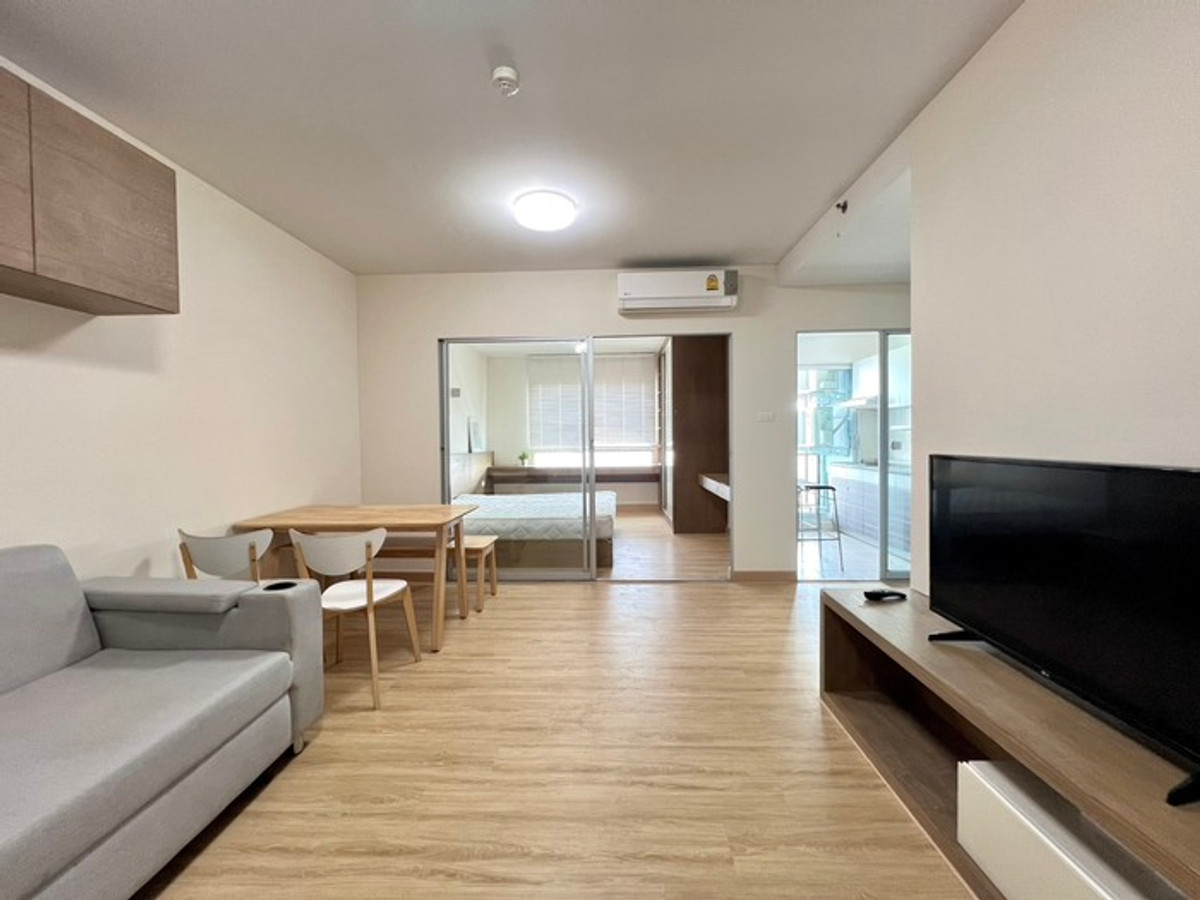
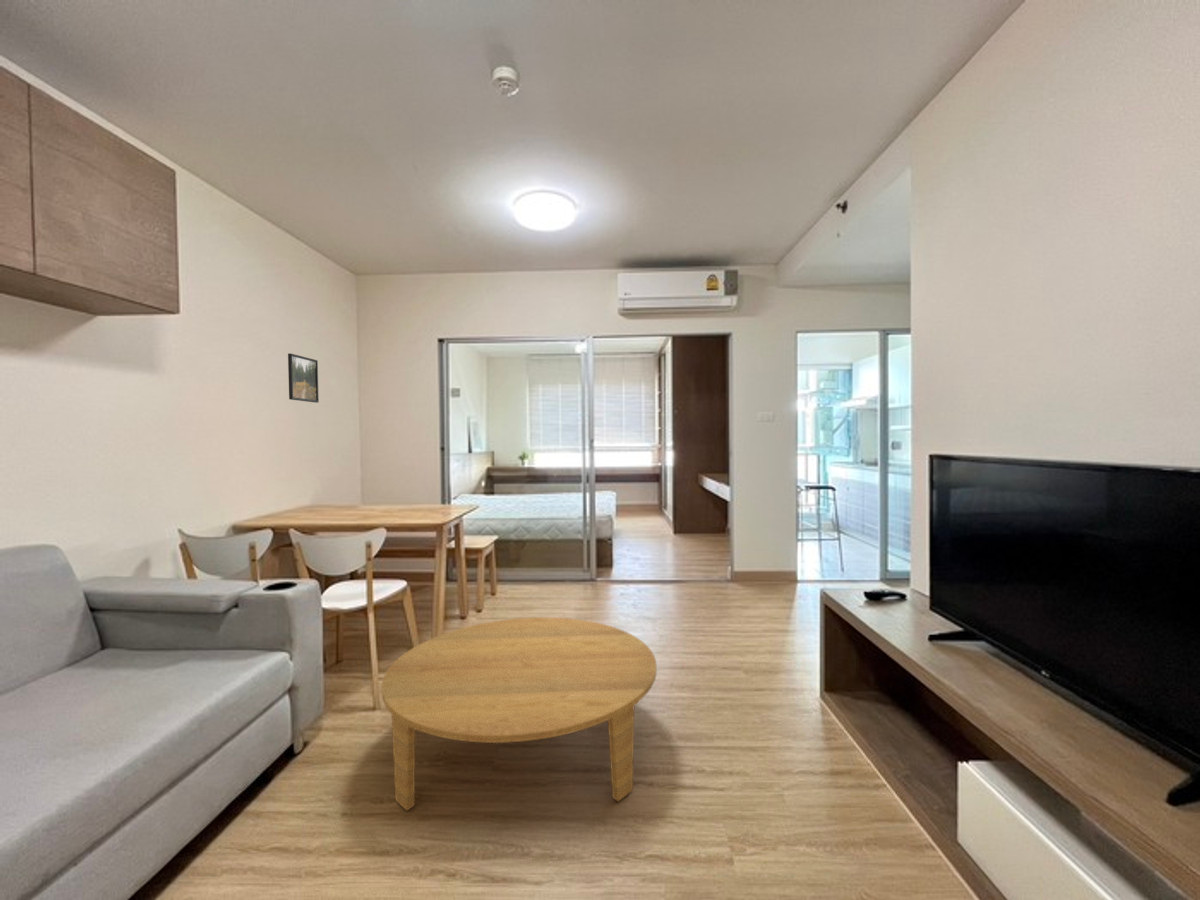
+ coffee table (524, 699)
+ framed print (303, 379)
